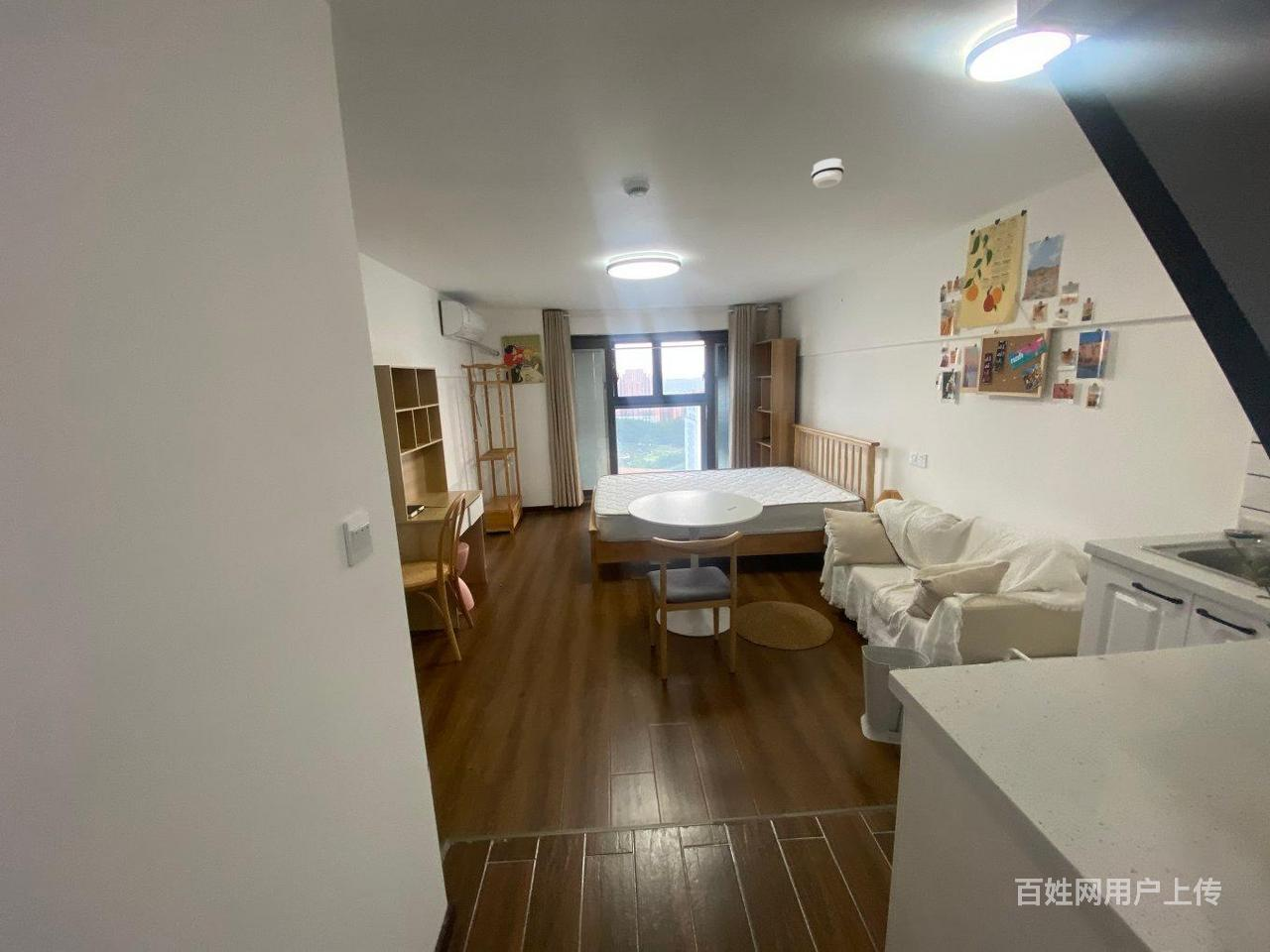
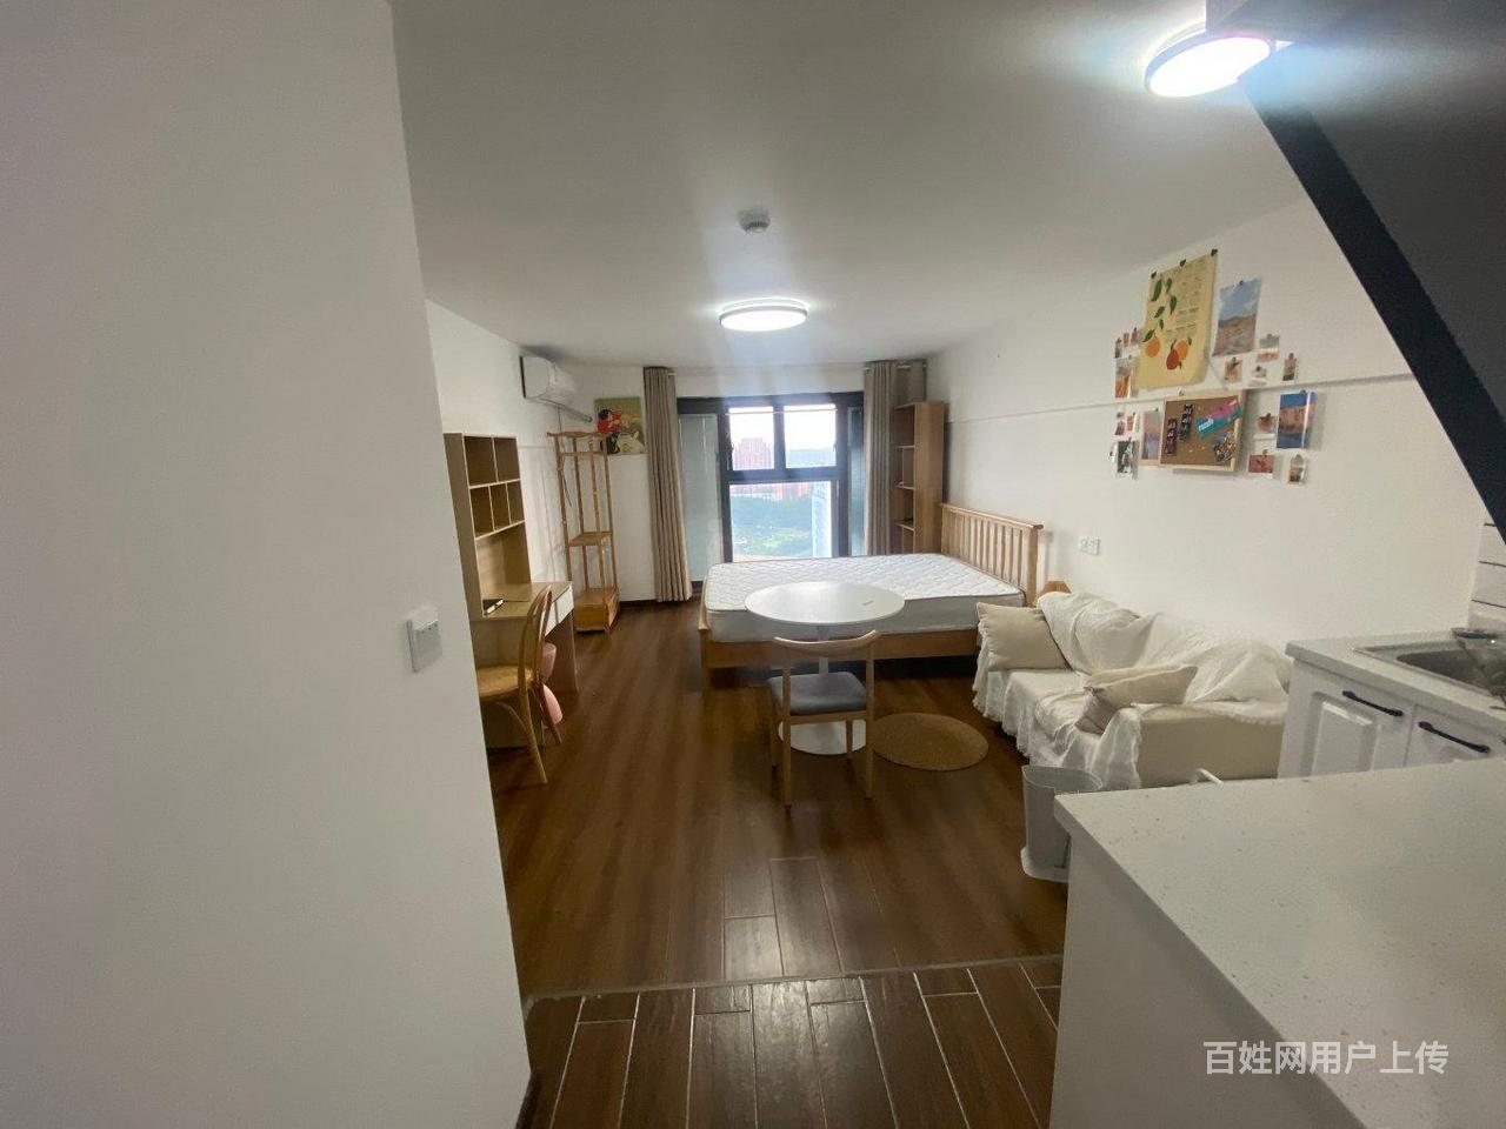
- smoke detector (827, 174)
